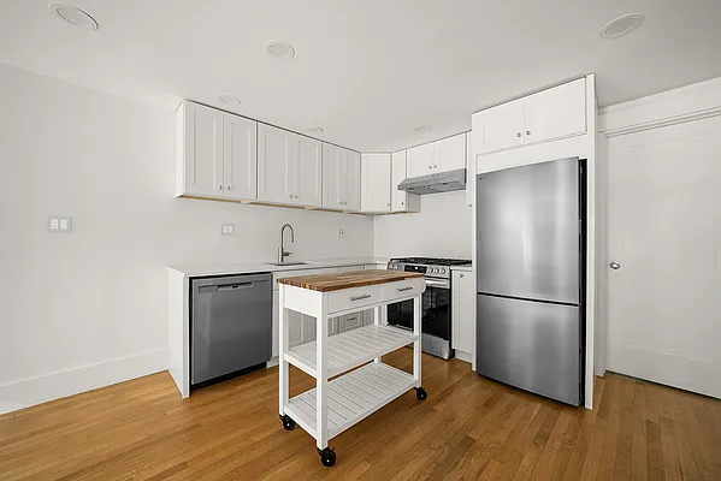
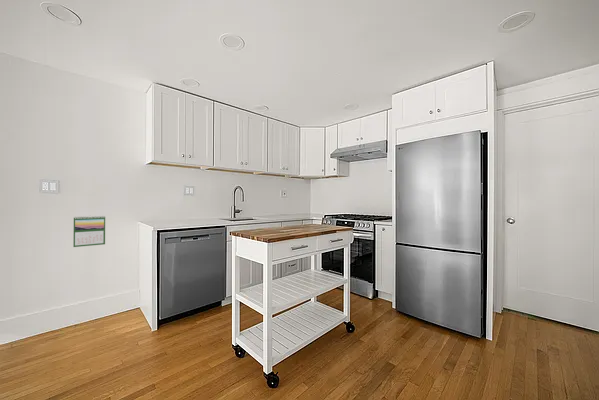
+ calendar (89, 230)
